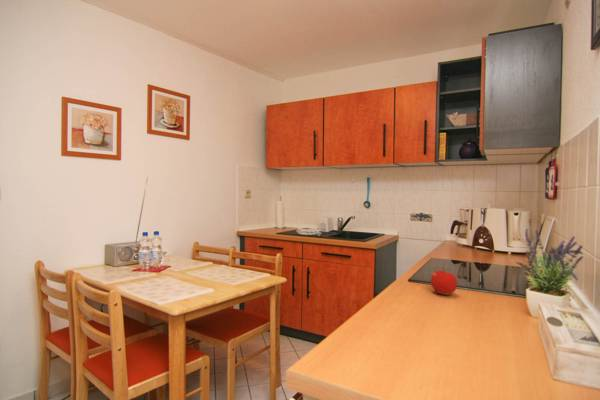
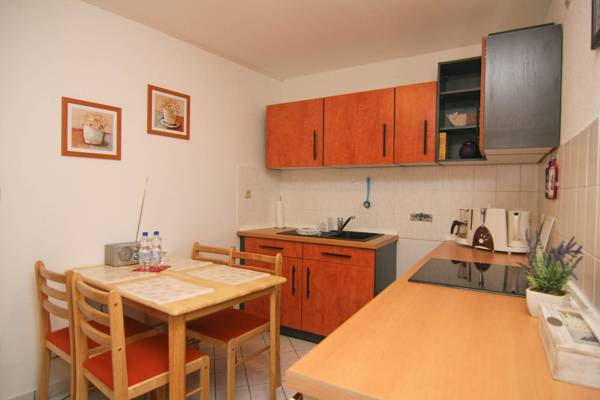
- fruit (443, 280)
